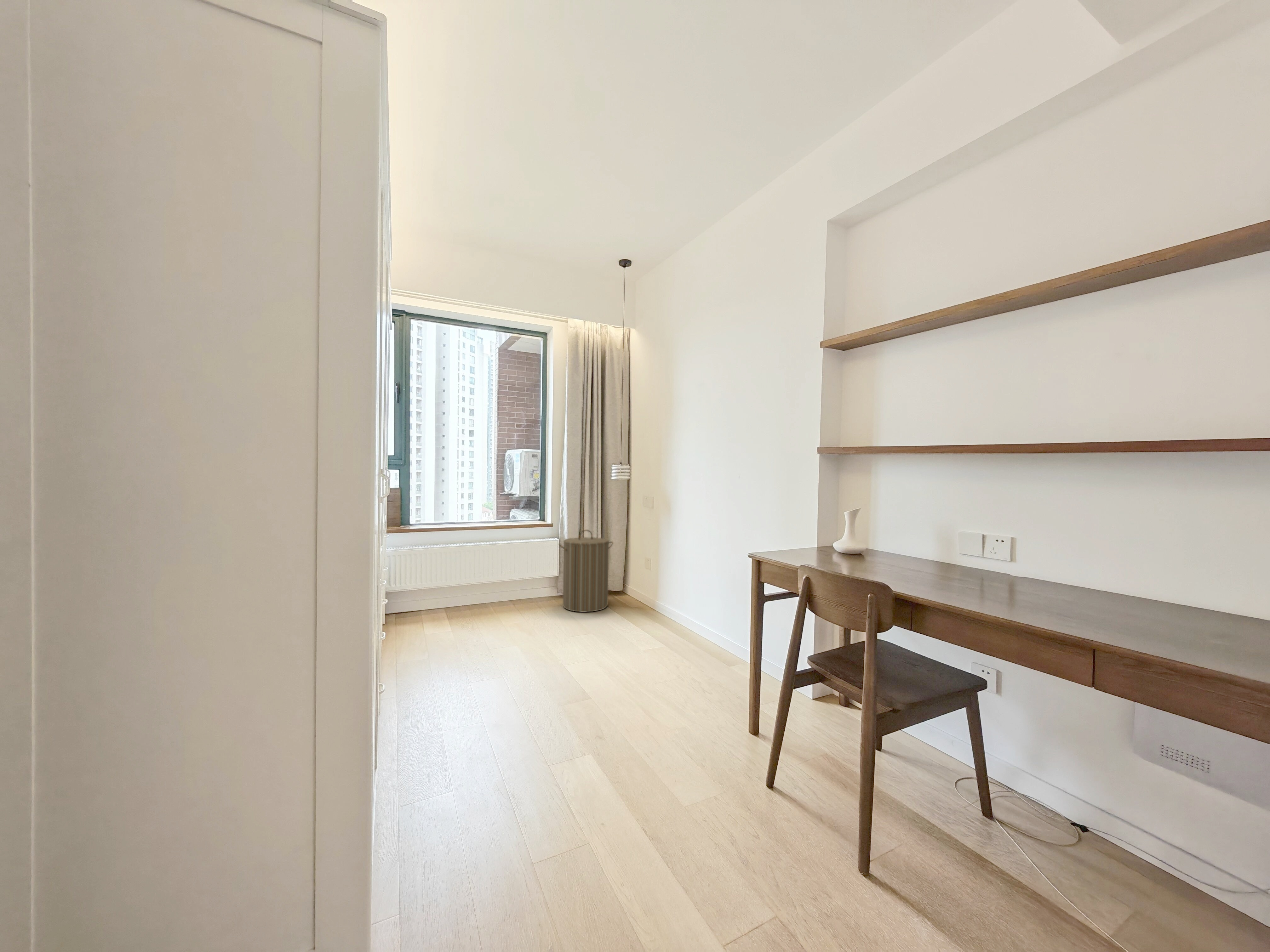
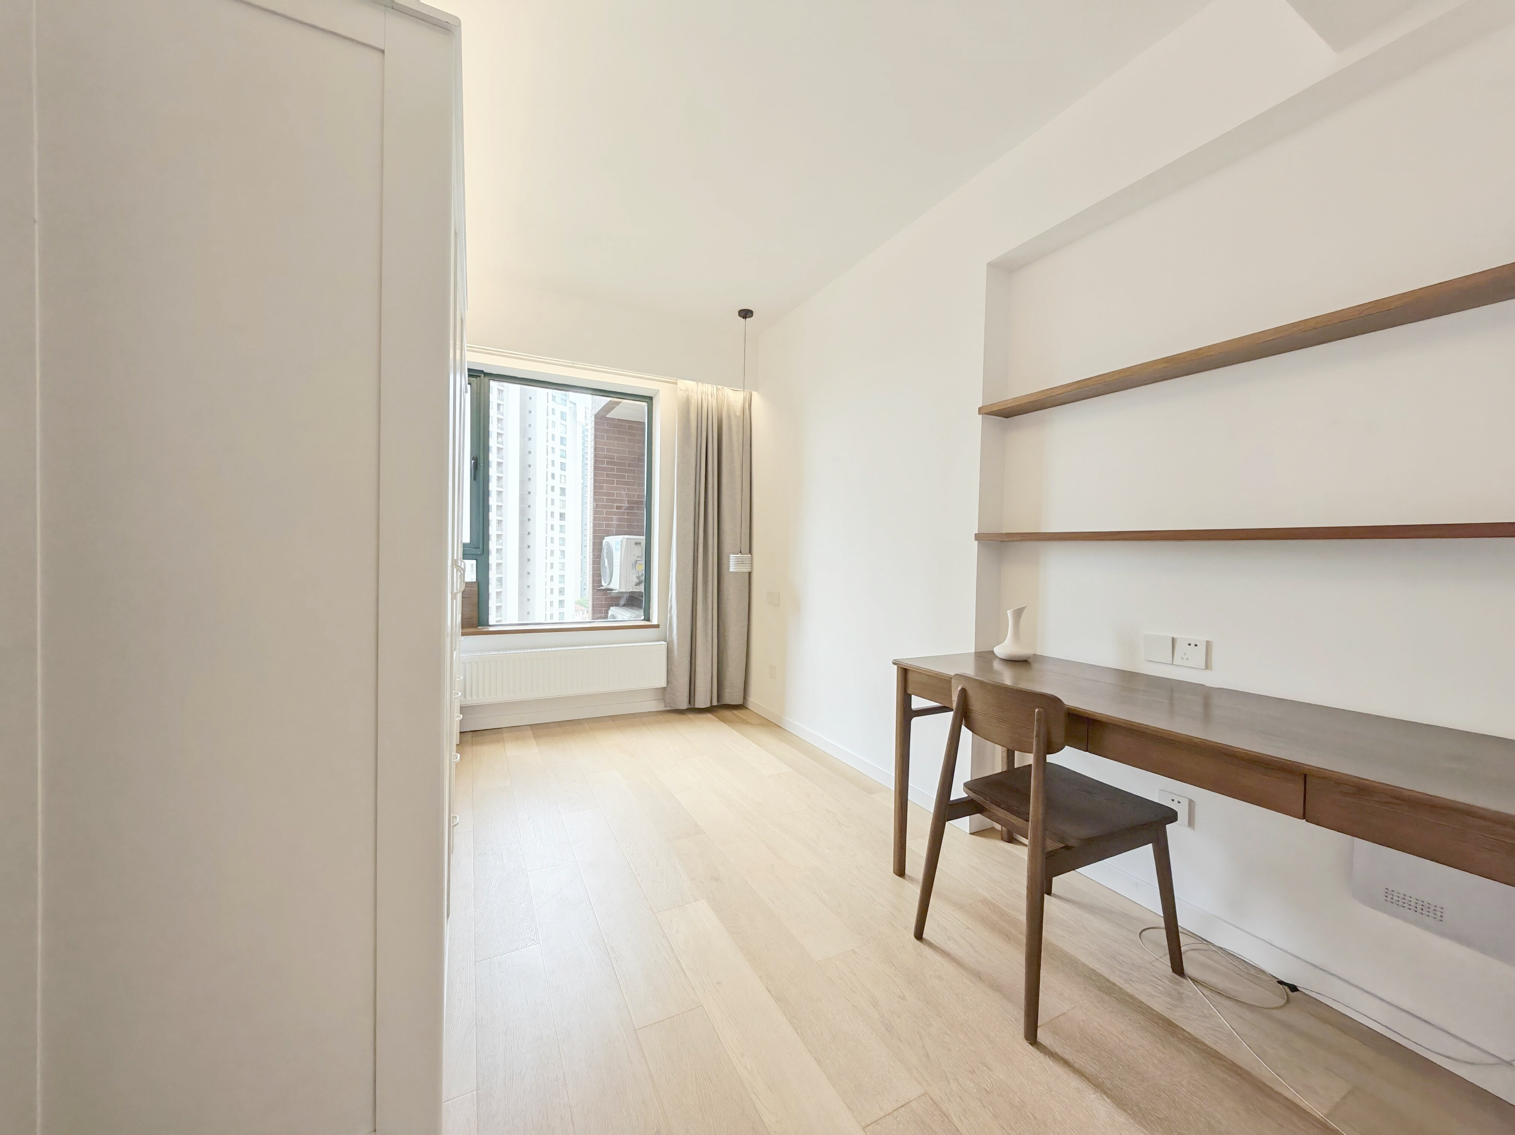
- laundry hamper (586, 568)
